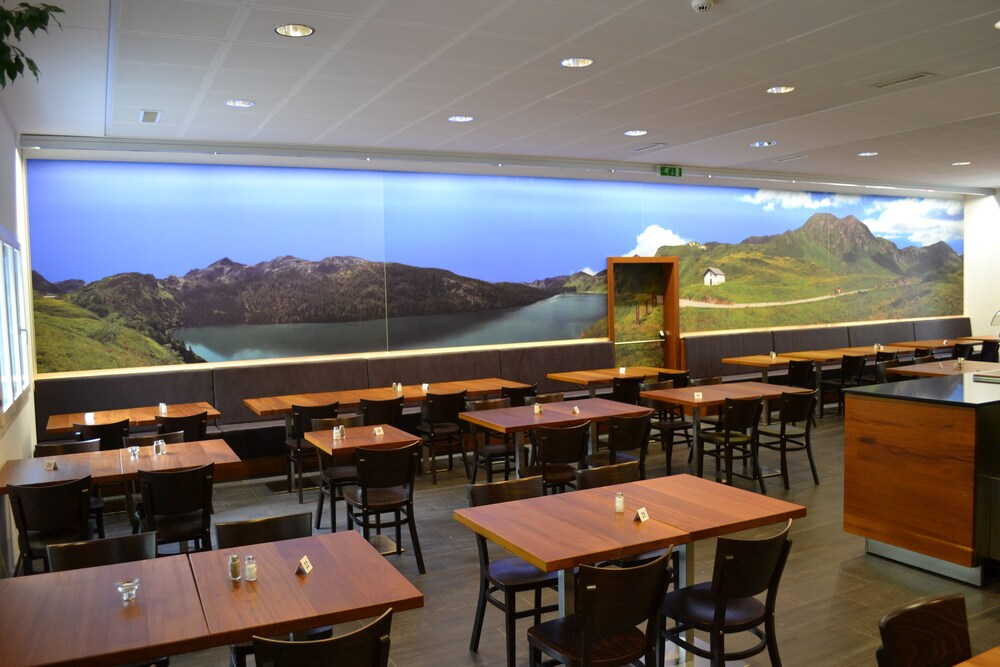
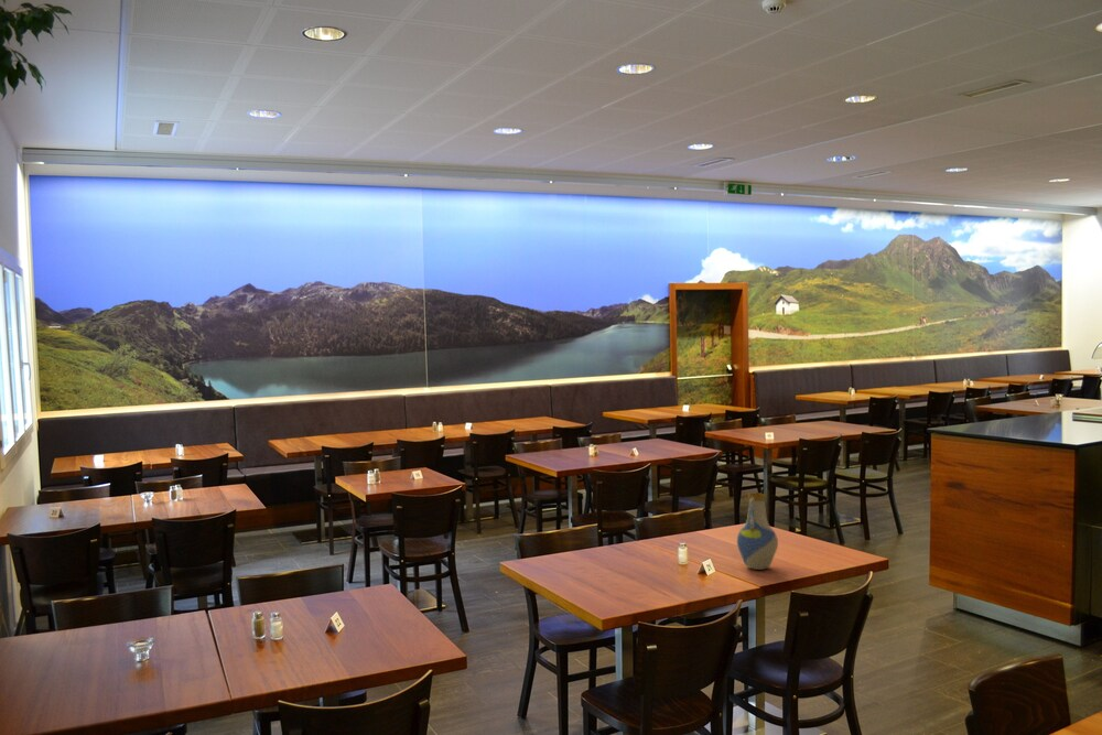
+ vase (757, 530)
